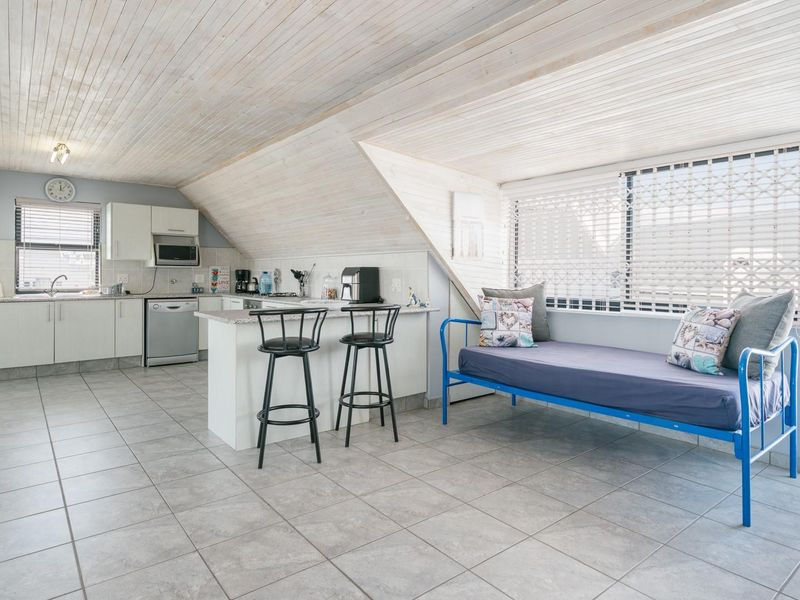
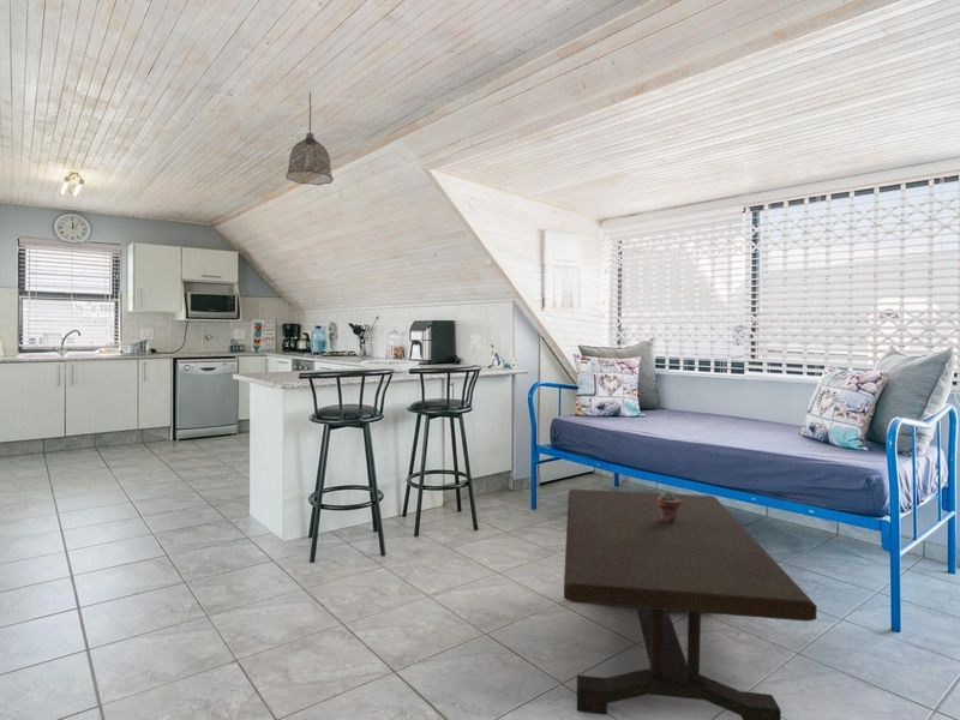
+ potted succulent (668, 504)
+ pendant lamp (310, 136)
+ coffee table (656, 588)
